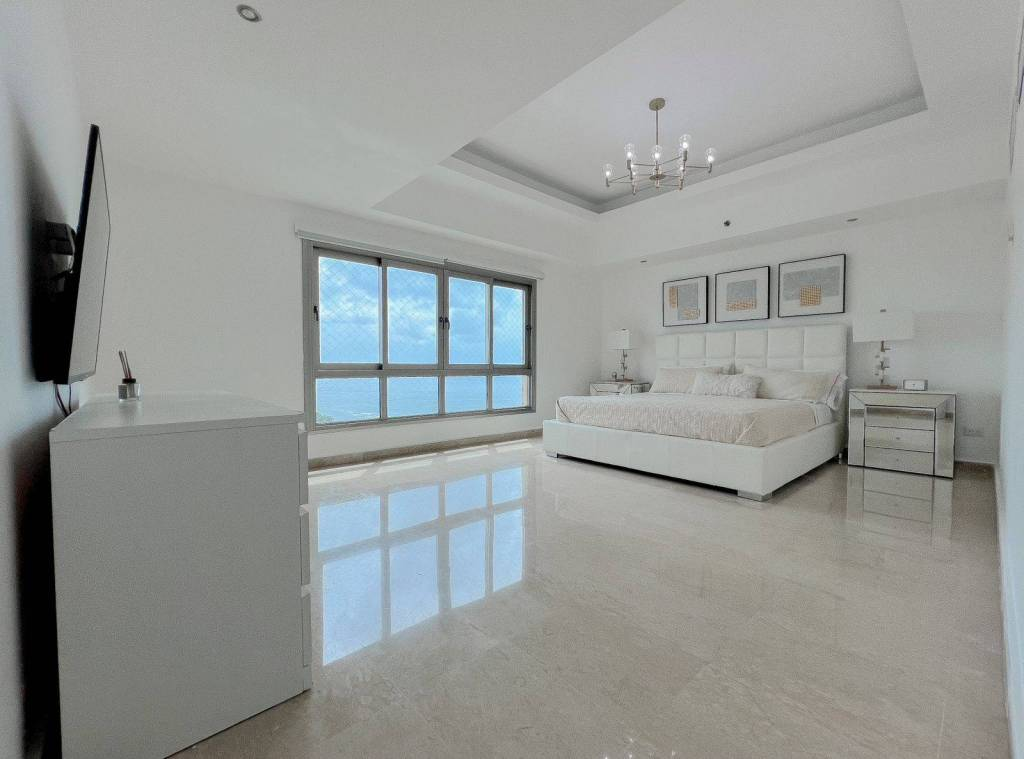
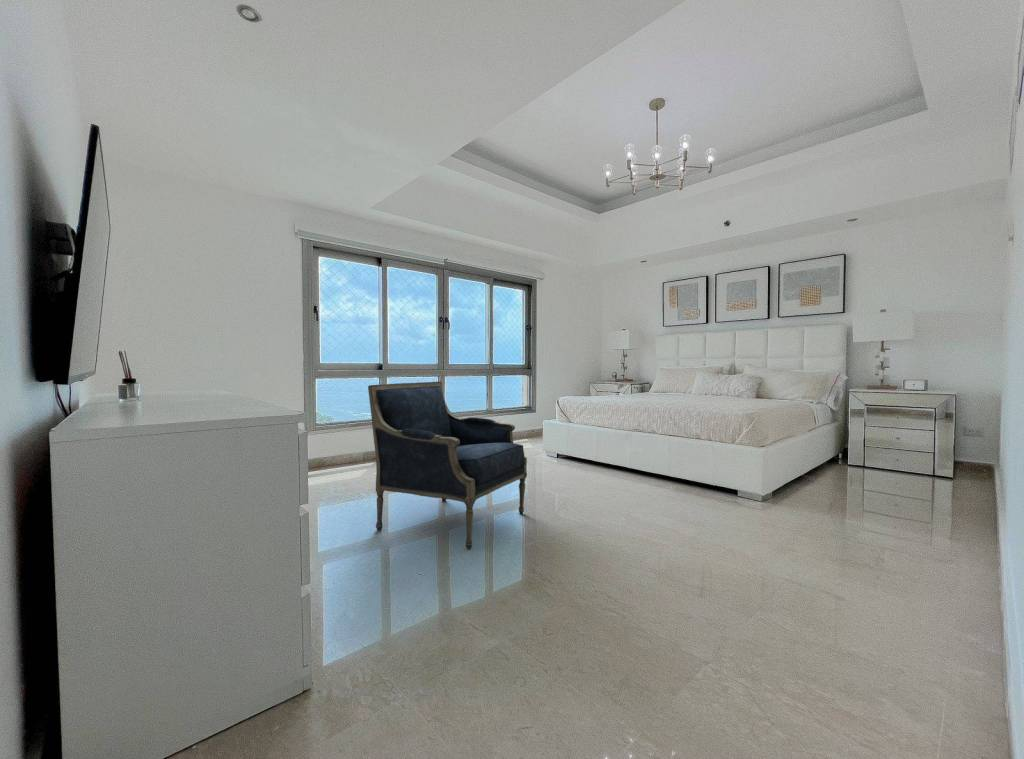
+ armchair (453, 452)
